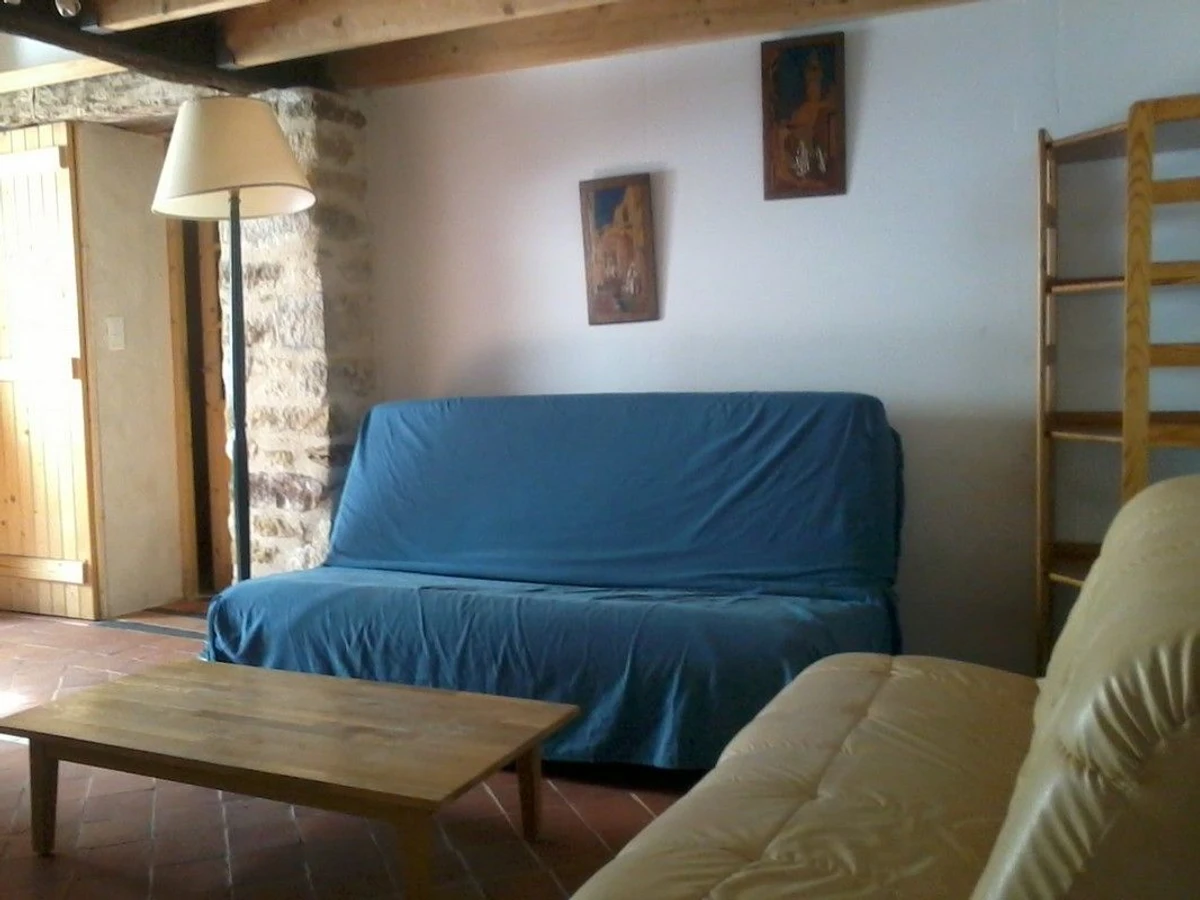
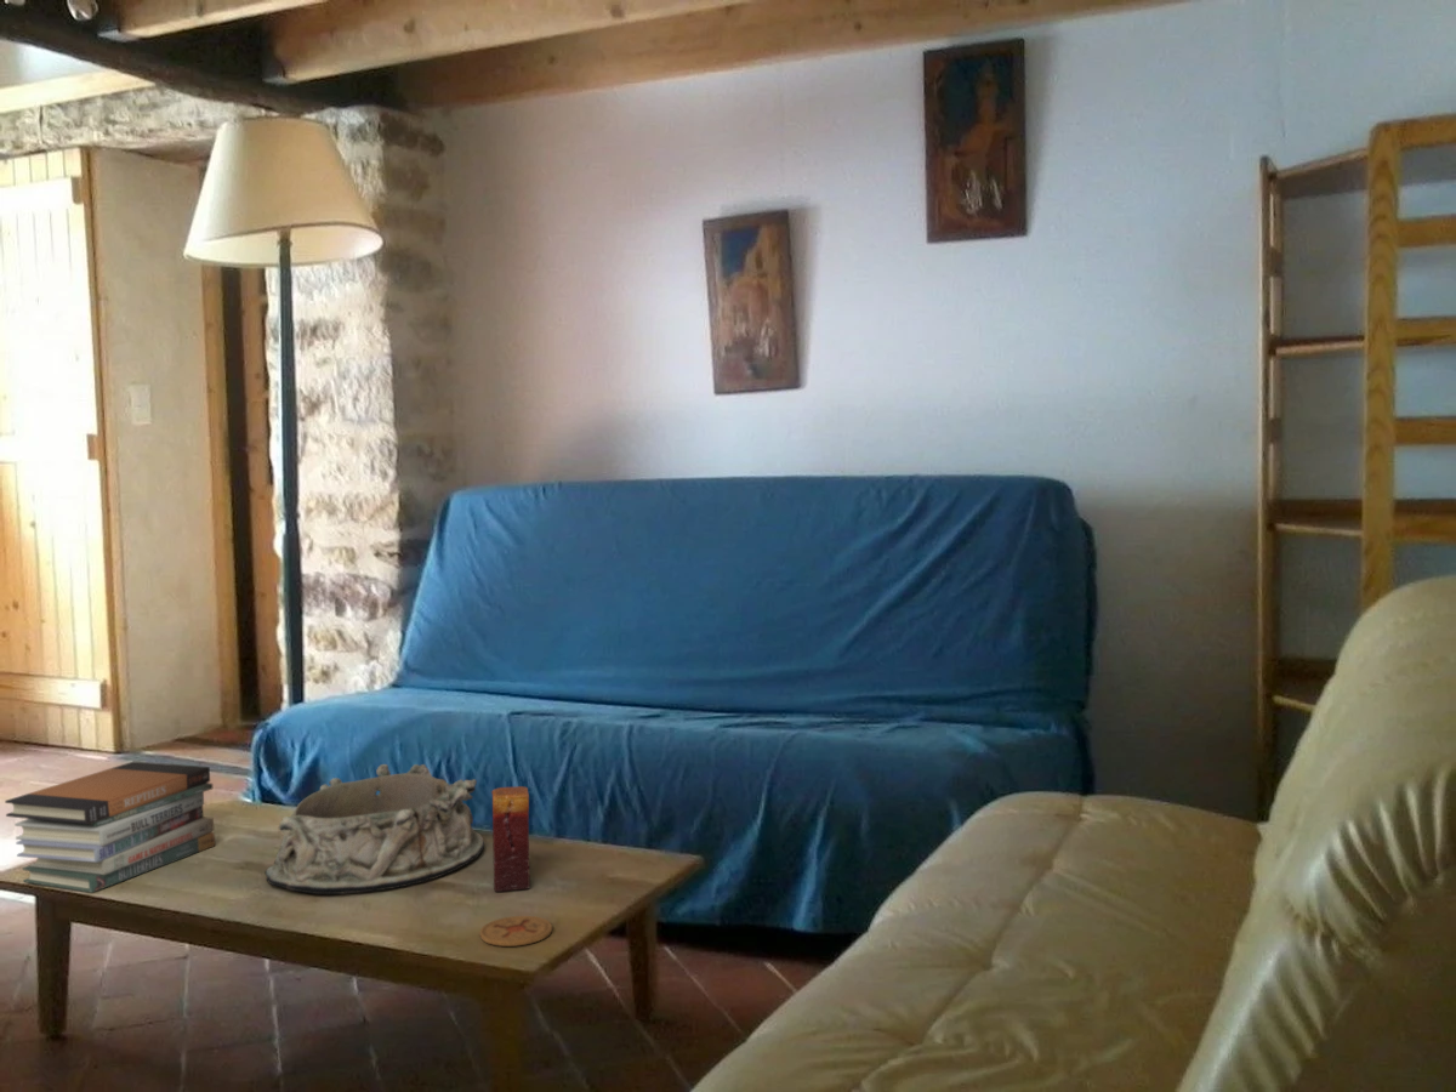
+ candle (511, 837)
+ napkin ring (381, 823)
+ coaster (516, 931)
+ book stack (115, 823)
